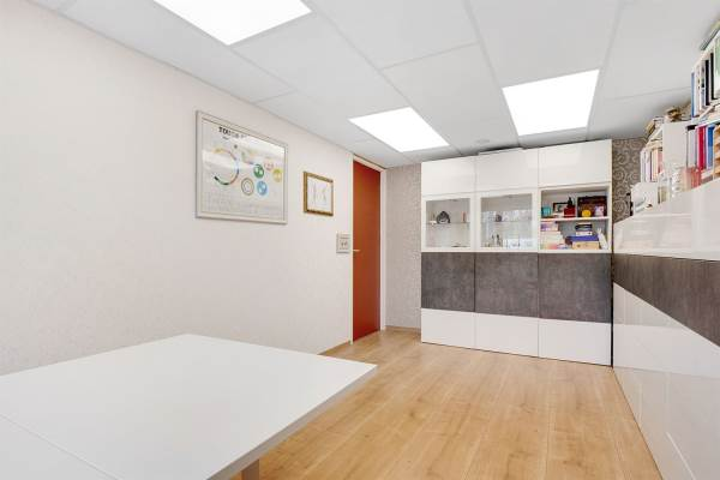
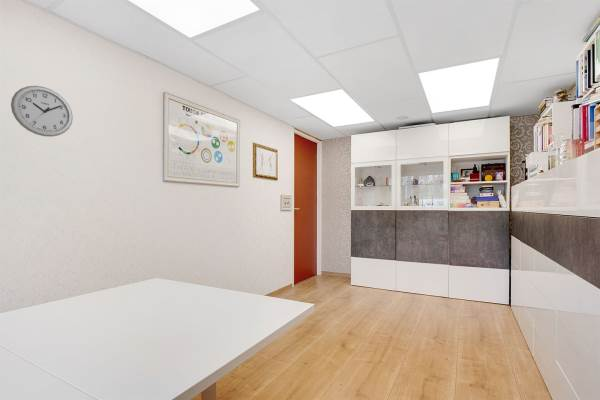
+ wall clock (44, 111)
